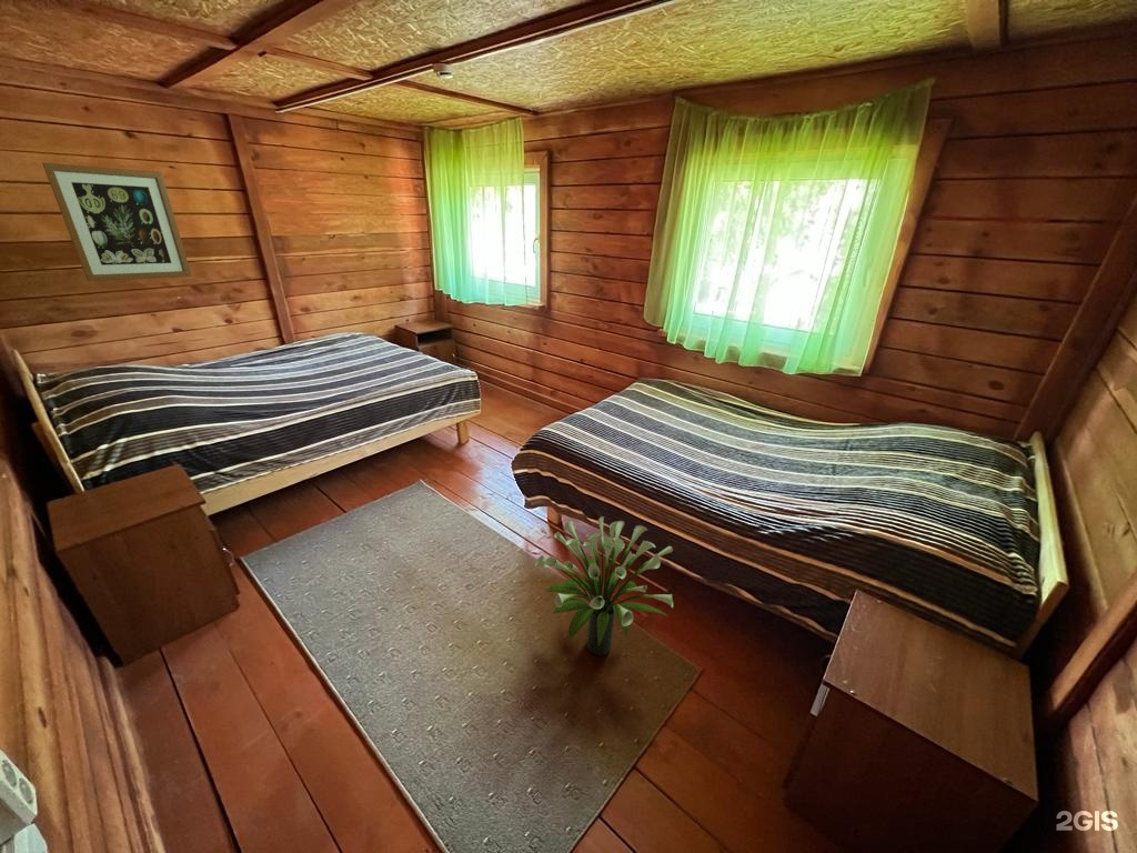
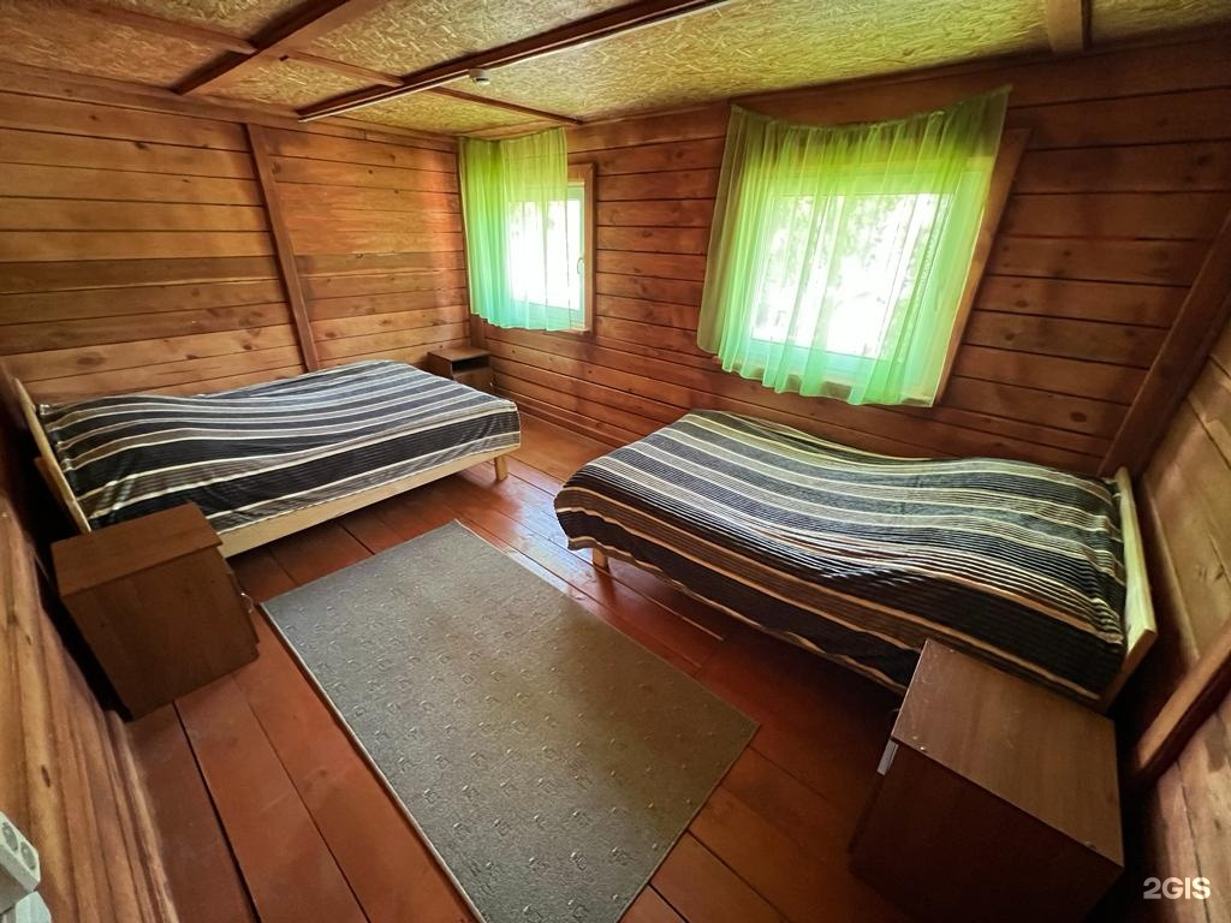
- potted plant (607, 594)
- wall art (124, 225)
